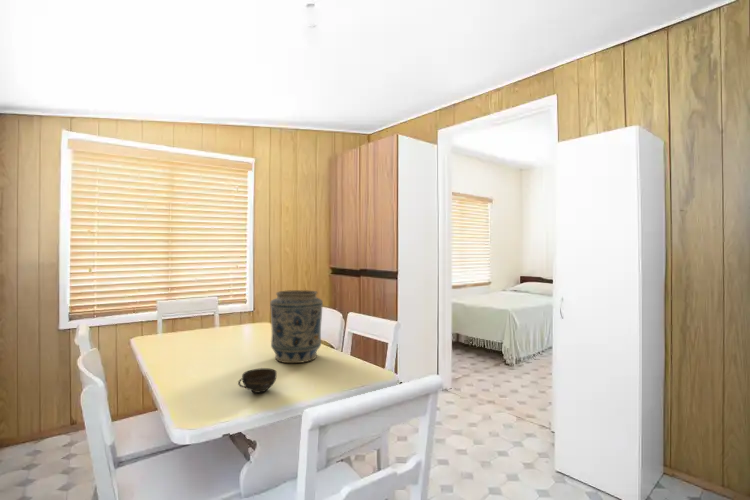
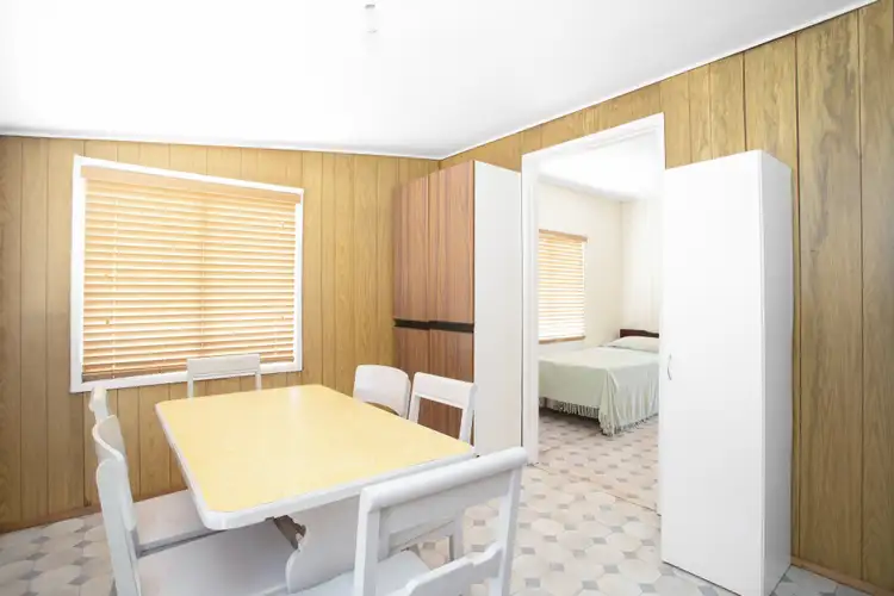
- cup (256, 382)
- vase (296, 324)
